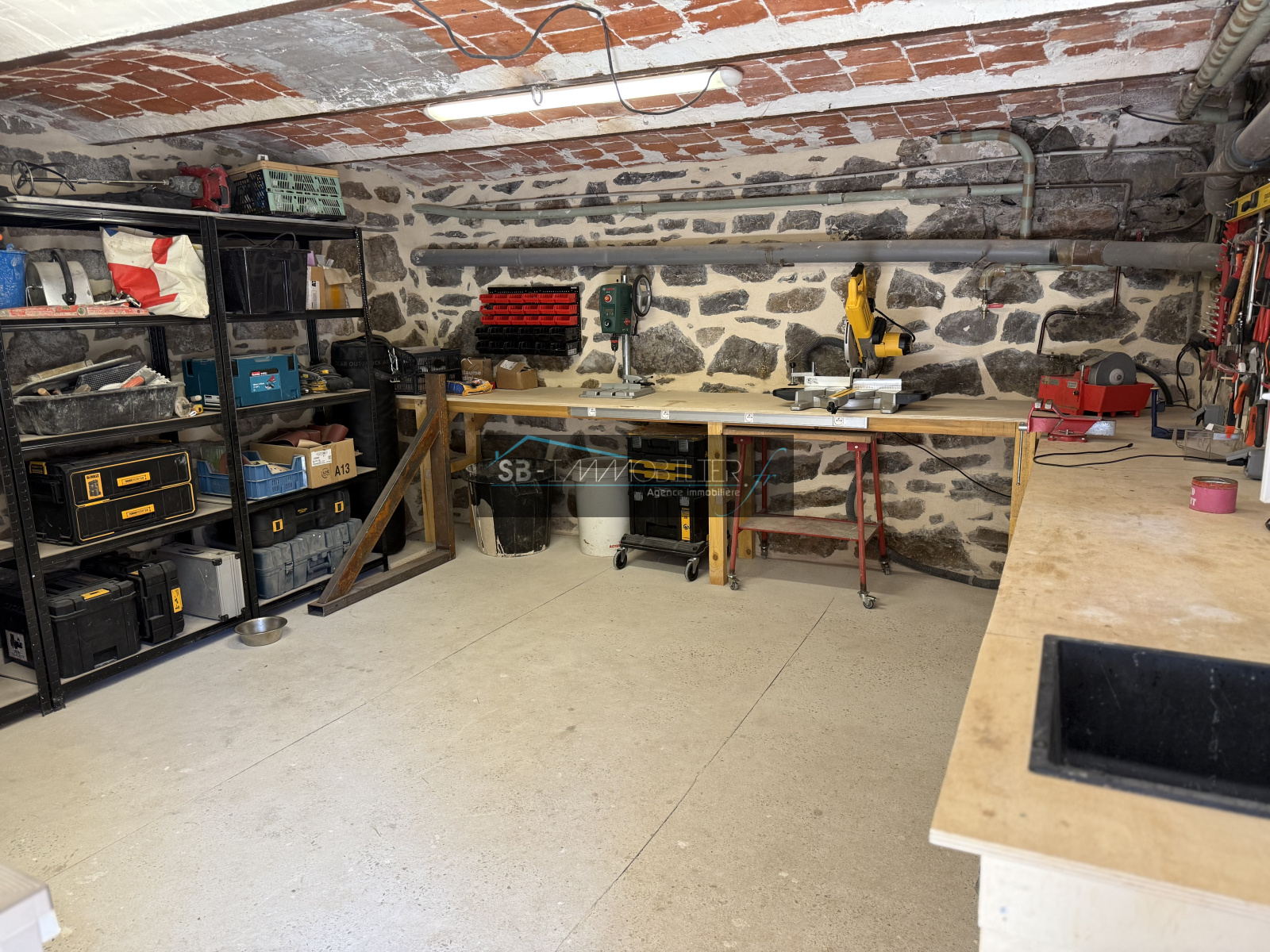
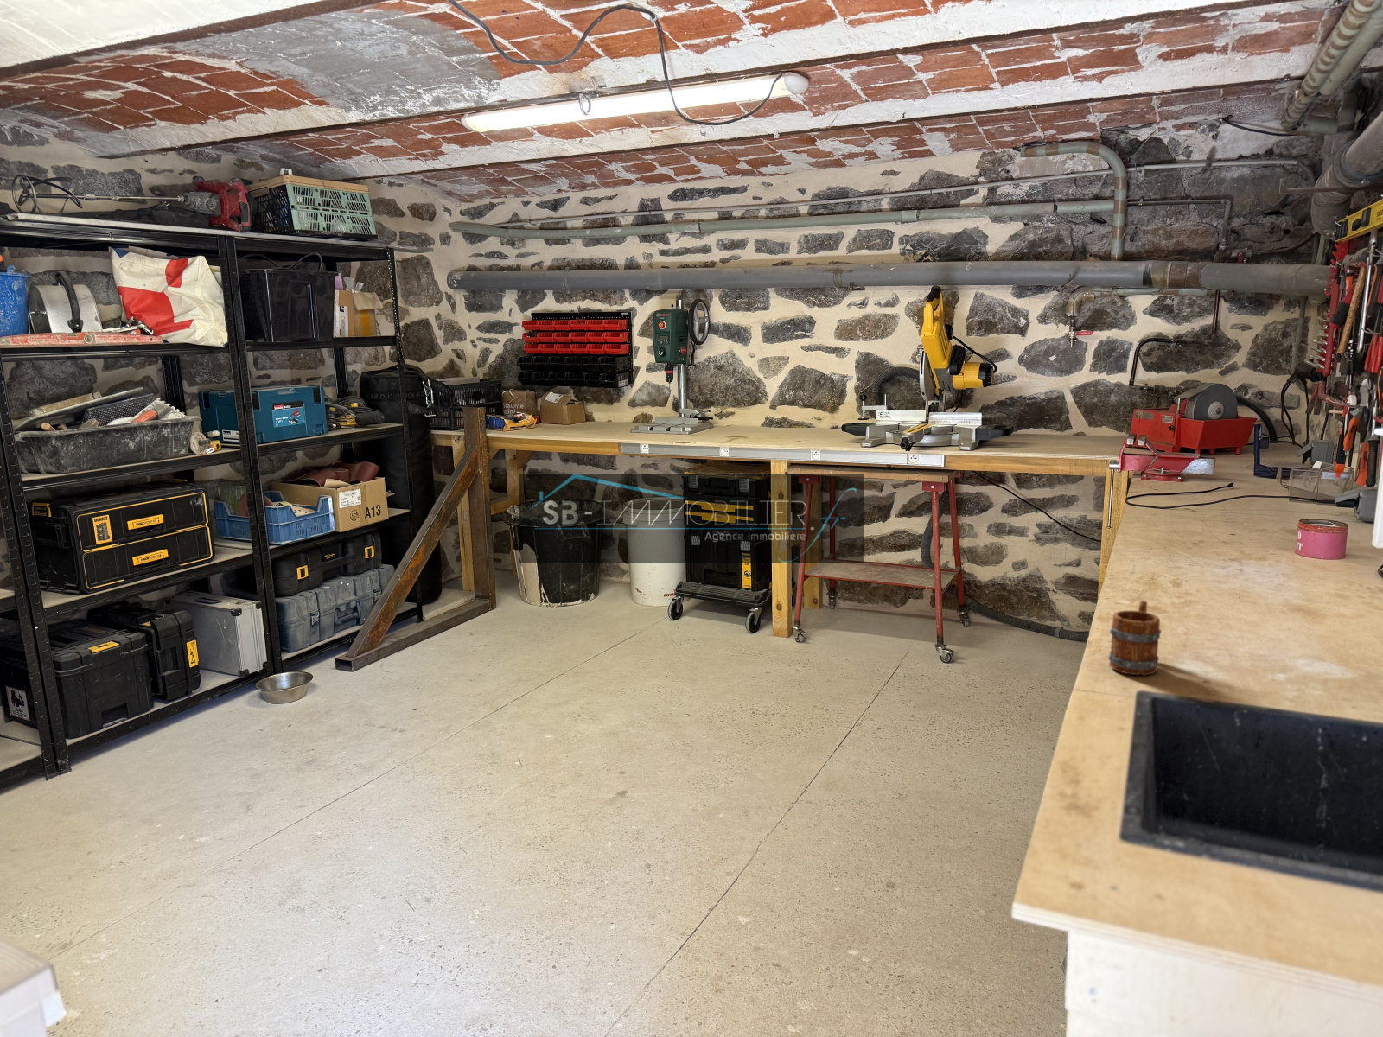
+ mug (1136, 636)
